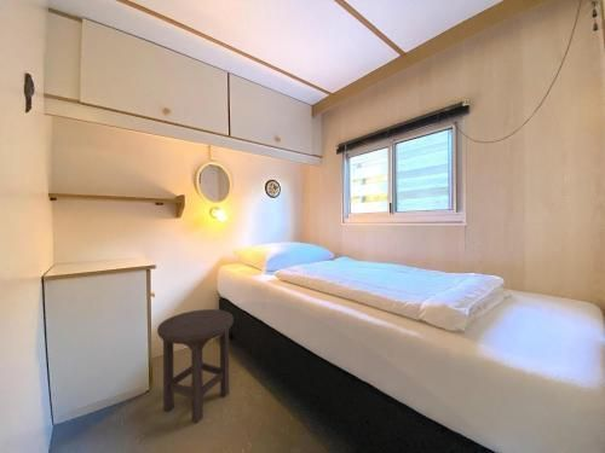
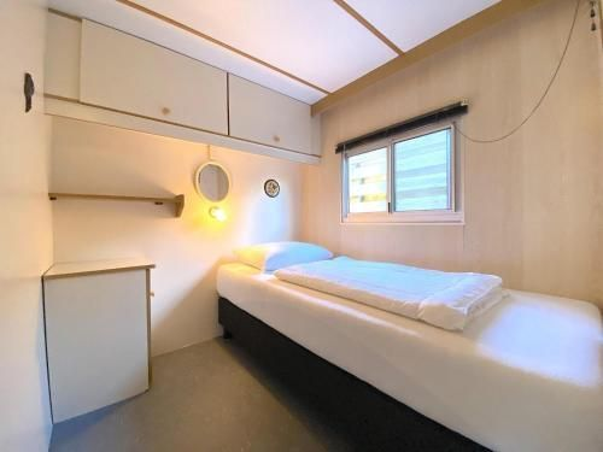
- stool (197, 360)
